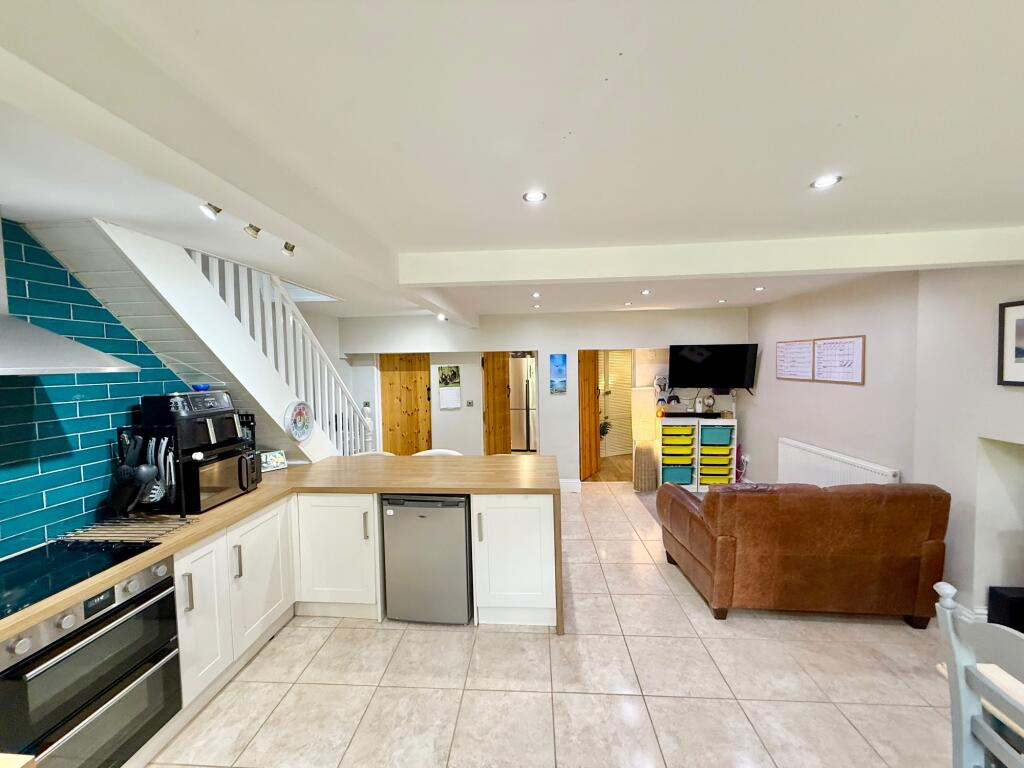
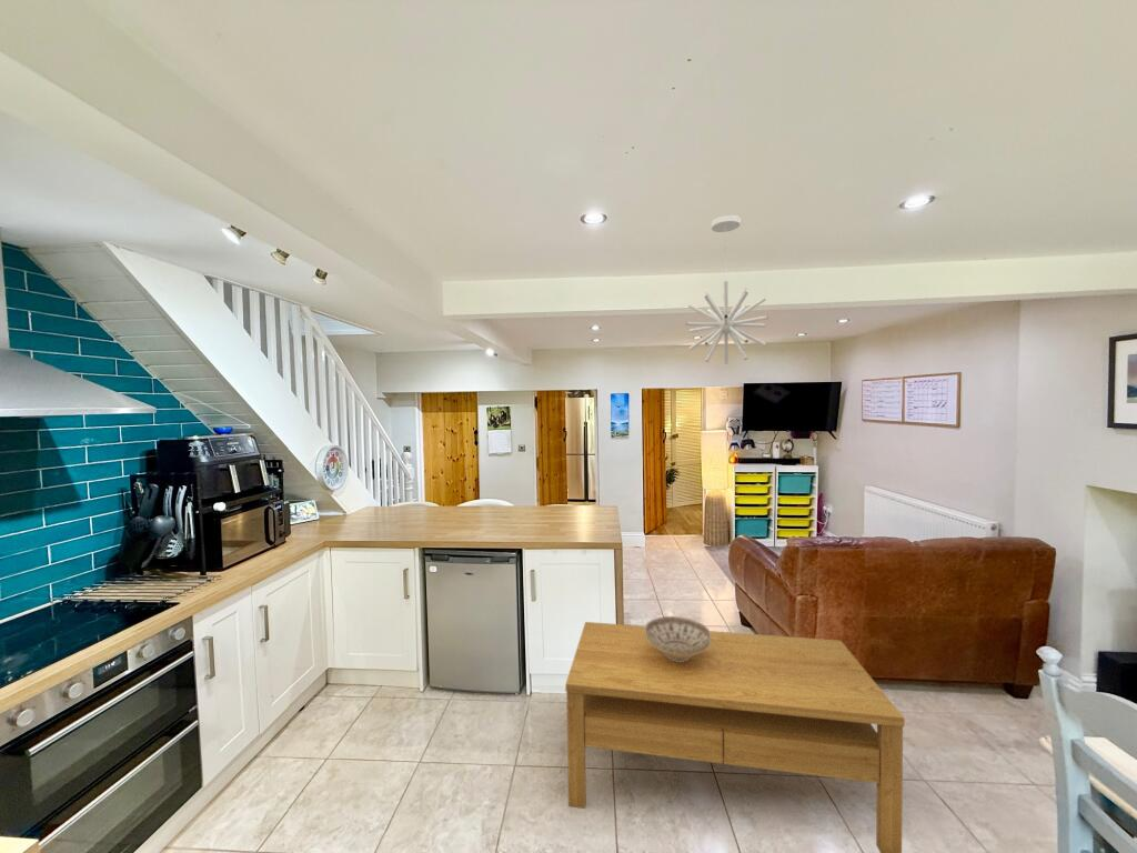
+ pendant light (725, 291)
+ decorative bowl (677, 642)
+ coffee table (714, 717)
